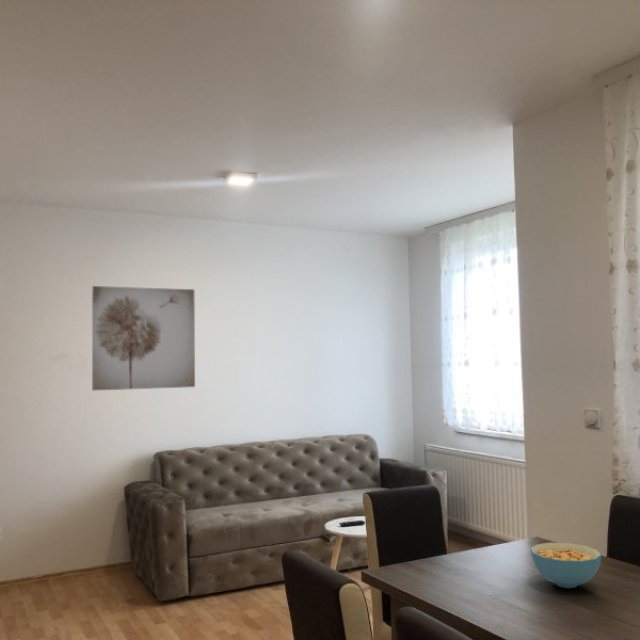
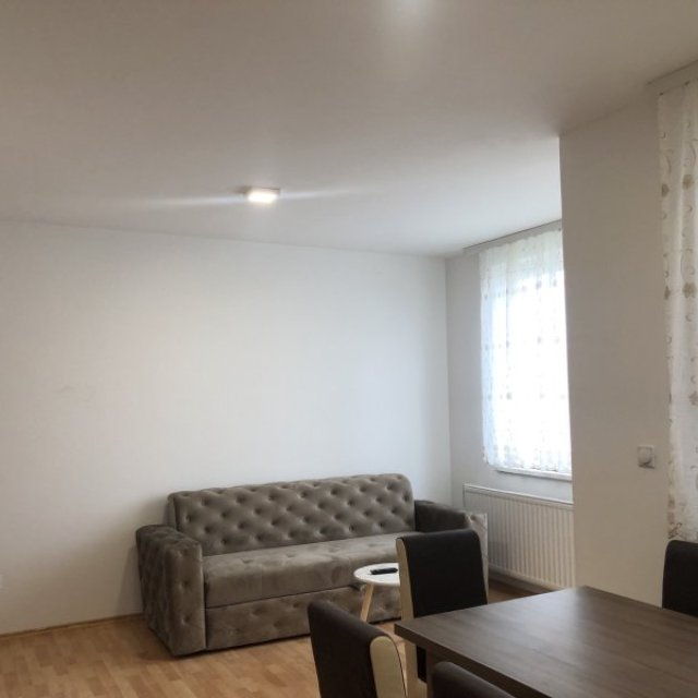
- cereal bowl (565, 567)
- wall art (145, 338)
